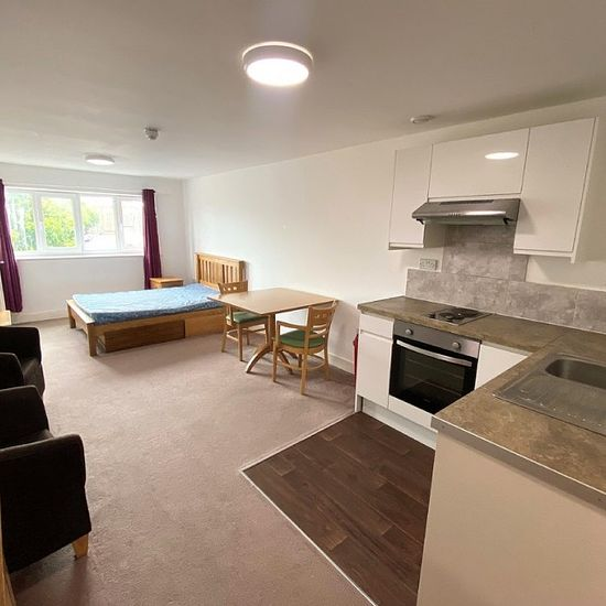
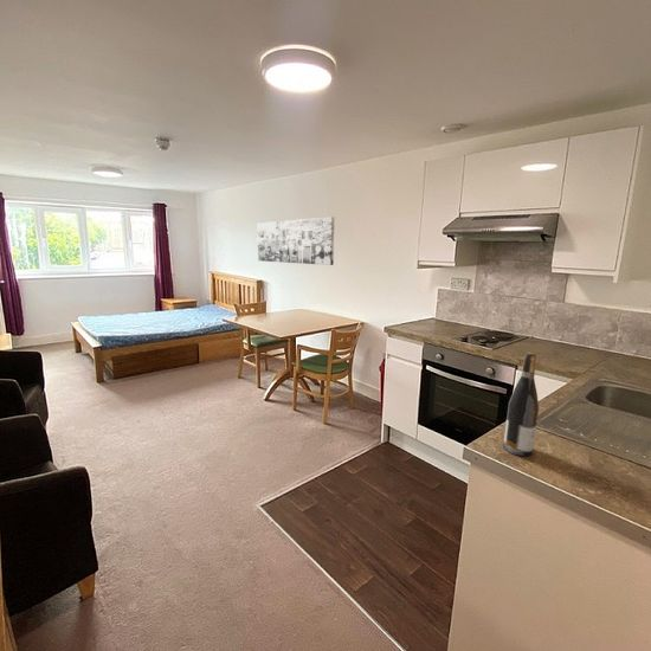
+ wine bottle (523, 402)
+ wall art (291, 241)
